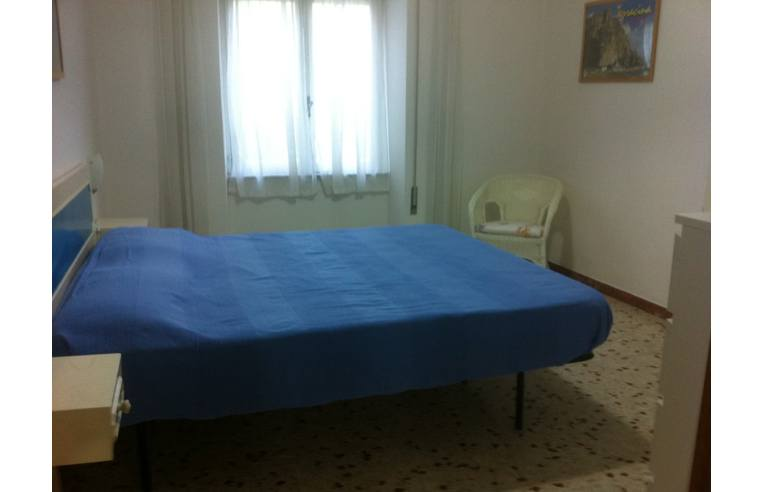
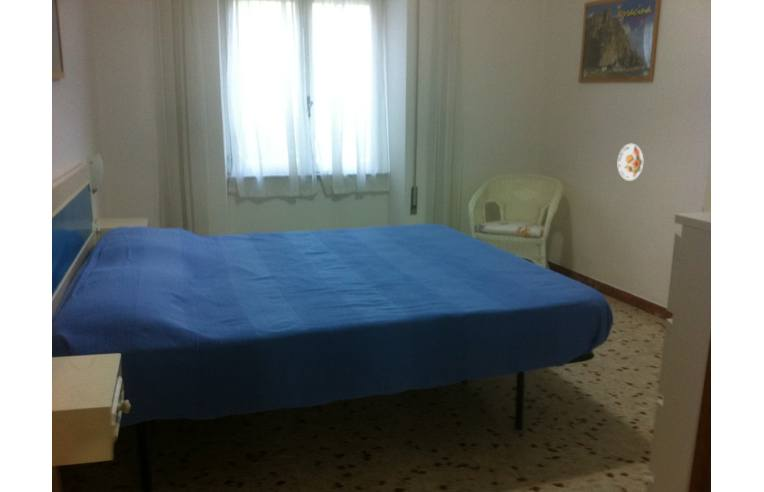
+ decorative plate (630, 162)
